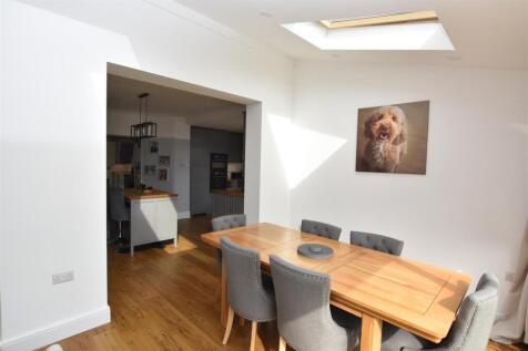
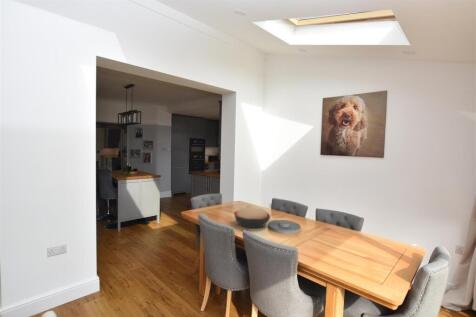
+ decorative bowl (251, 215)
